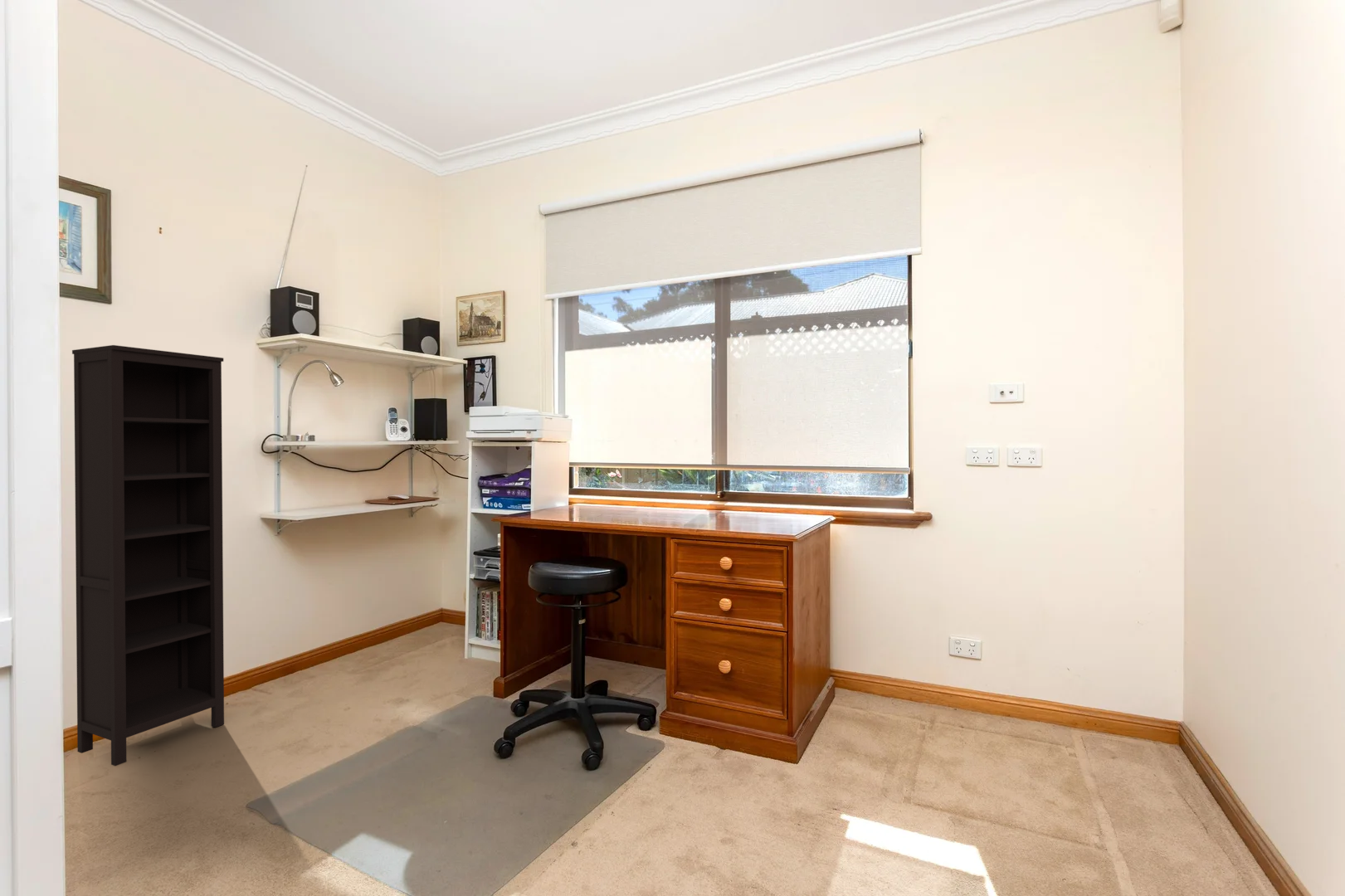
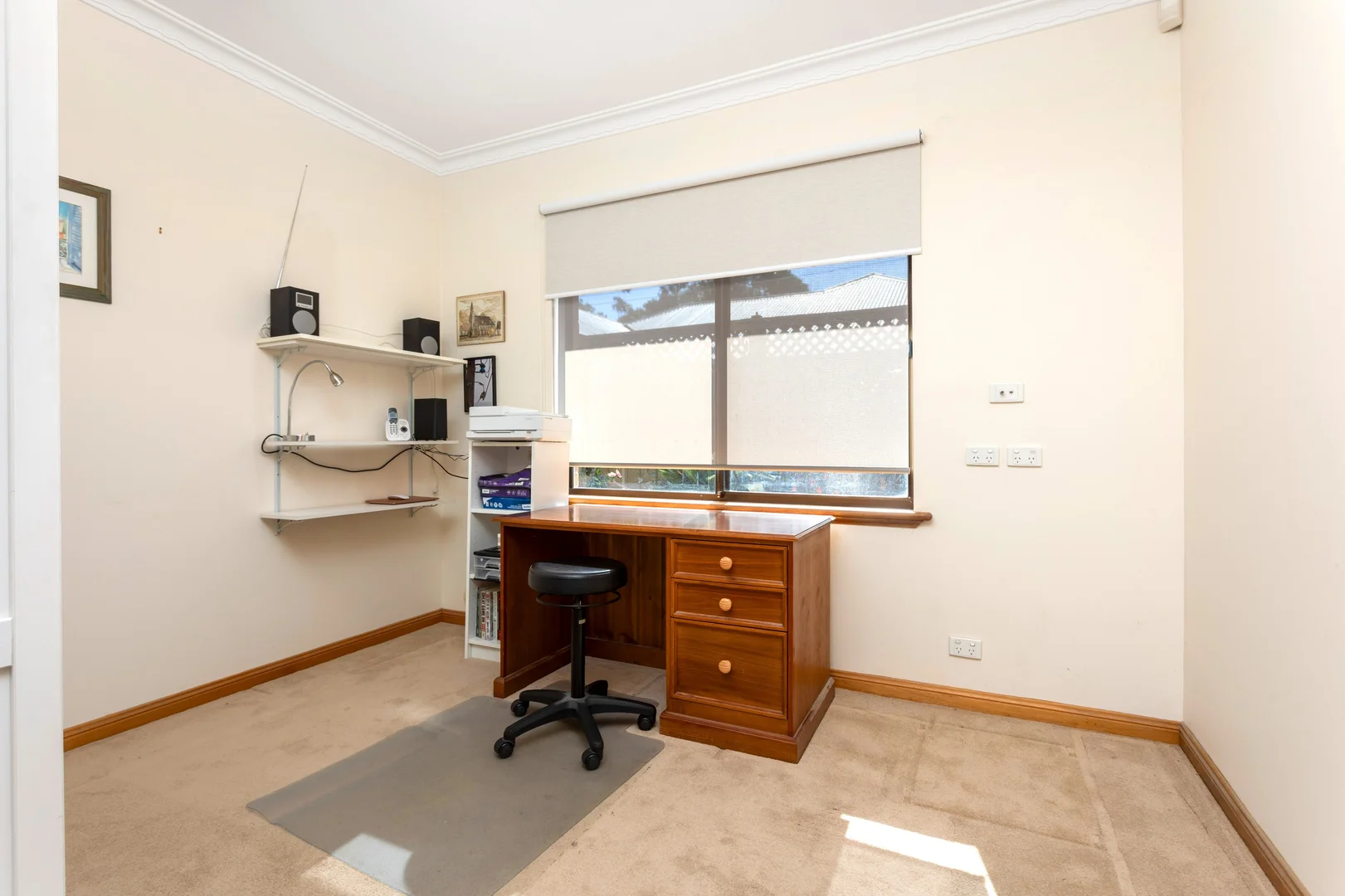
- bookcase (153, 546)
